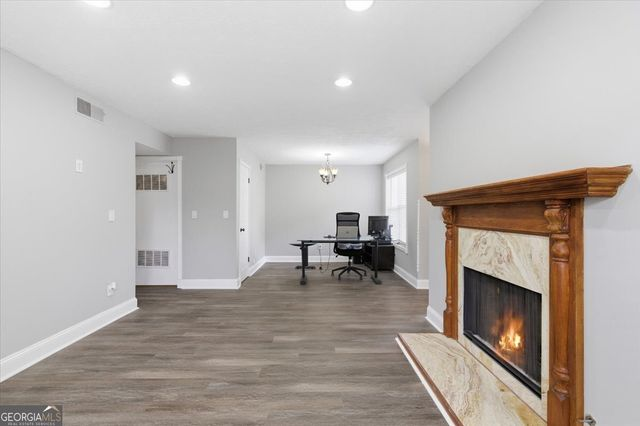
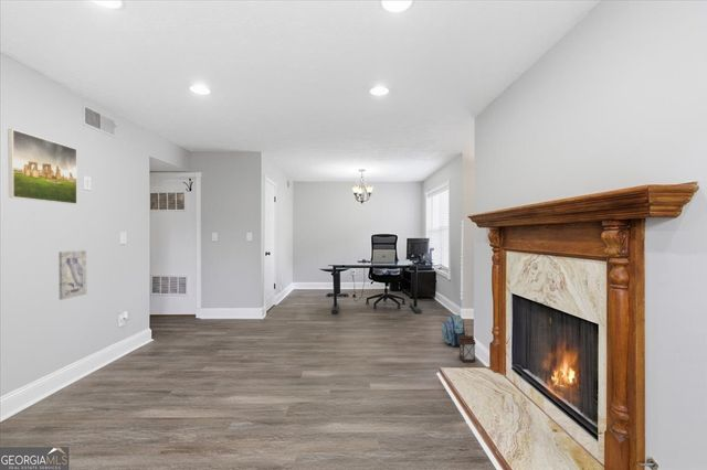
+ wall art (73, 274)
+ lantern (466, 344)
+ backpack (453, 329)
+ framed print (45, 170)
